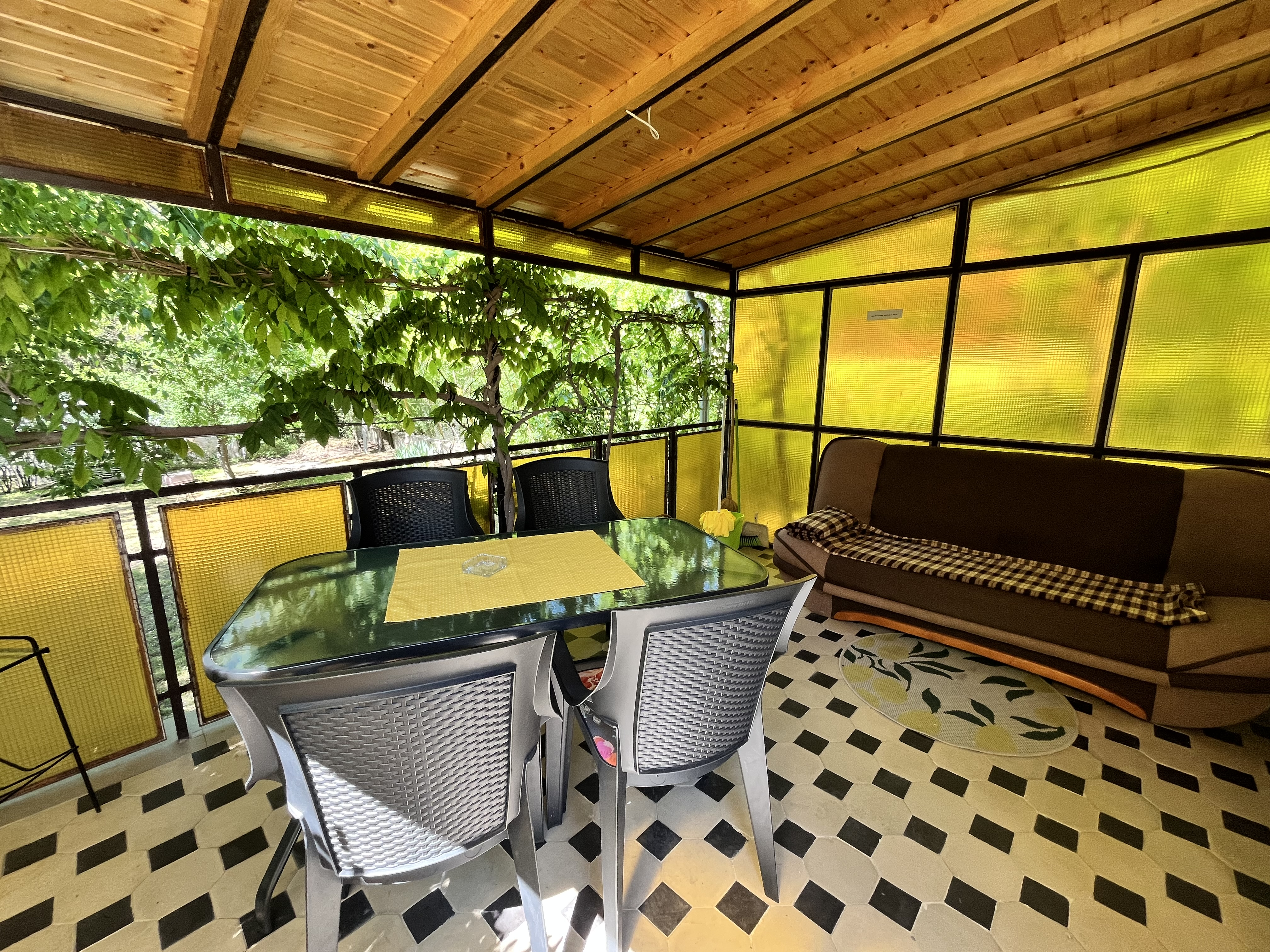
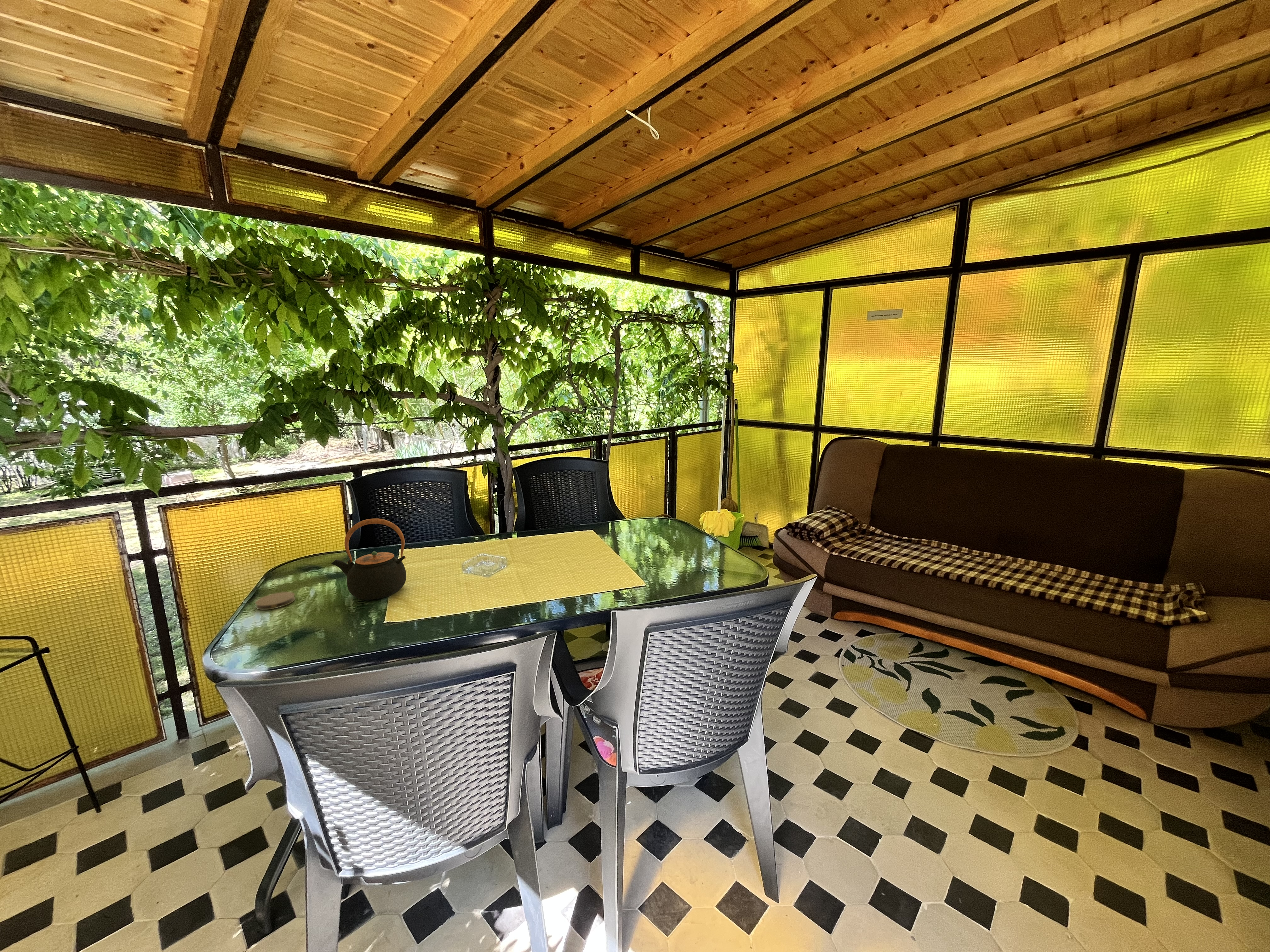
+ teapot (369, 556)
+ coaster (276, 600)
